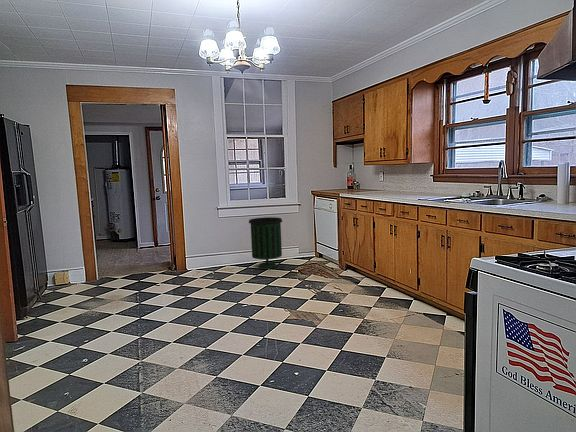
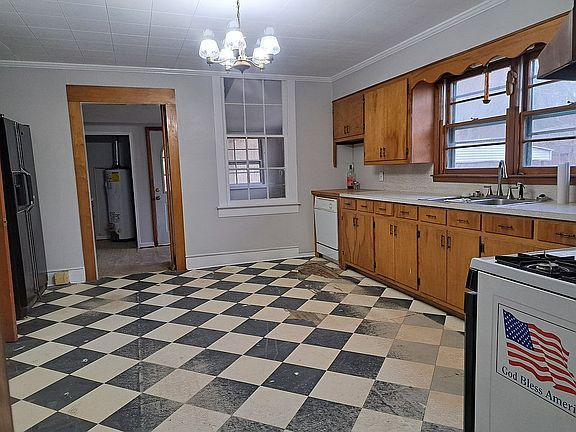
- trash can (266, 242)
